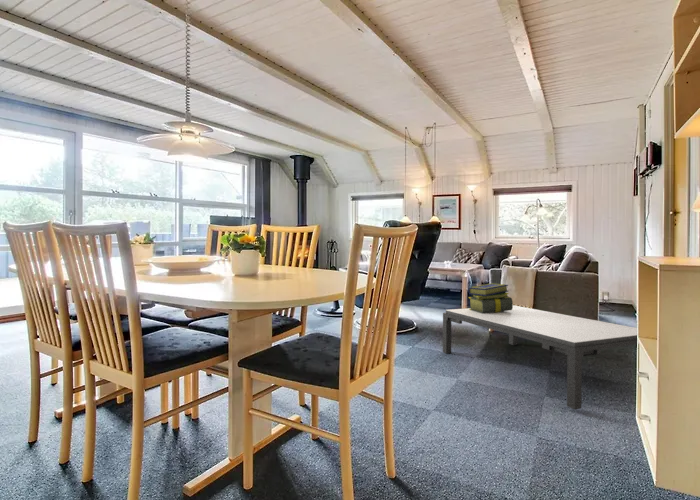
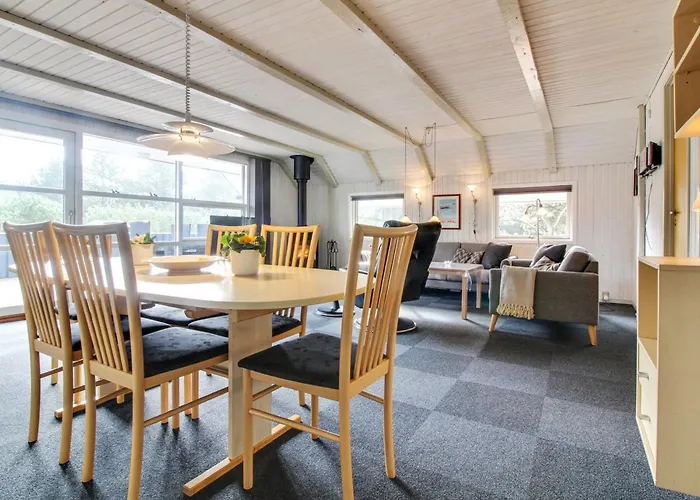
- coffee table (536, 341)
- stack of books (489, 297)
